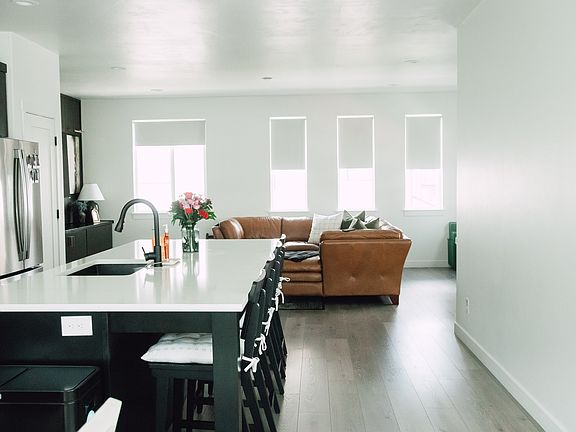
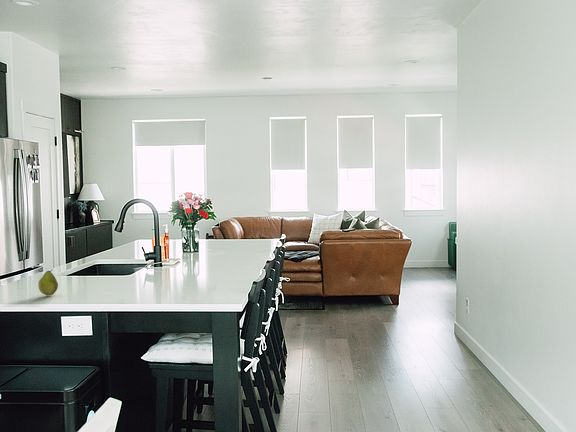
+ fruit (48, 282)
